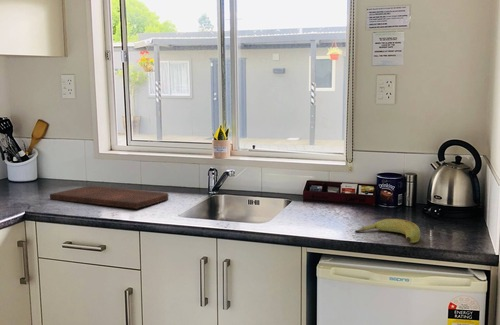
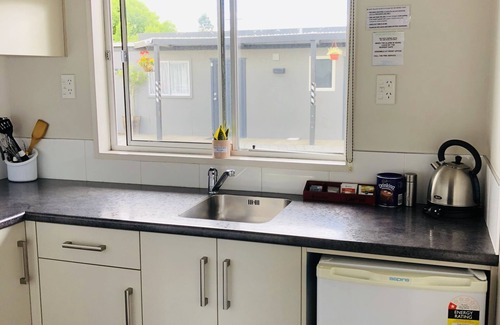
- banana (387, 228)
- cutting board (111, 196)
